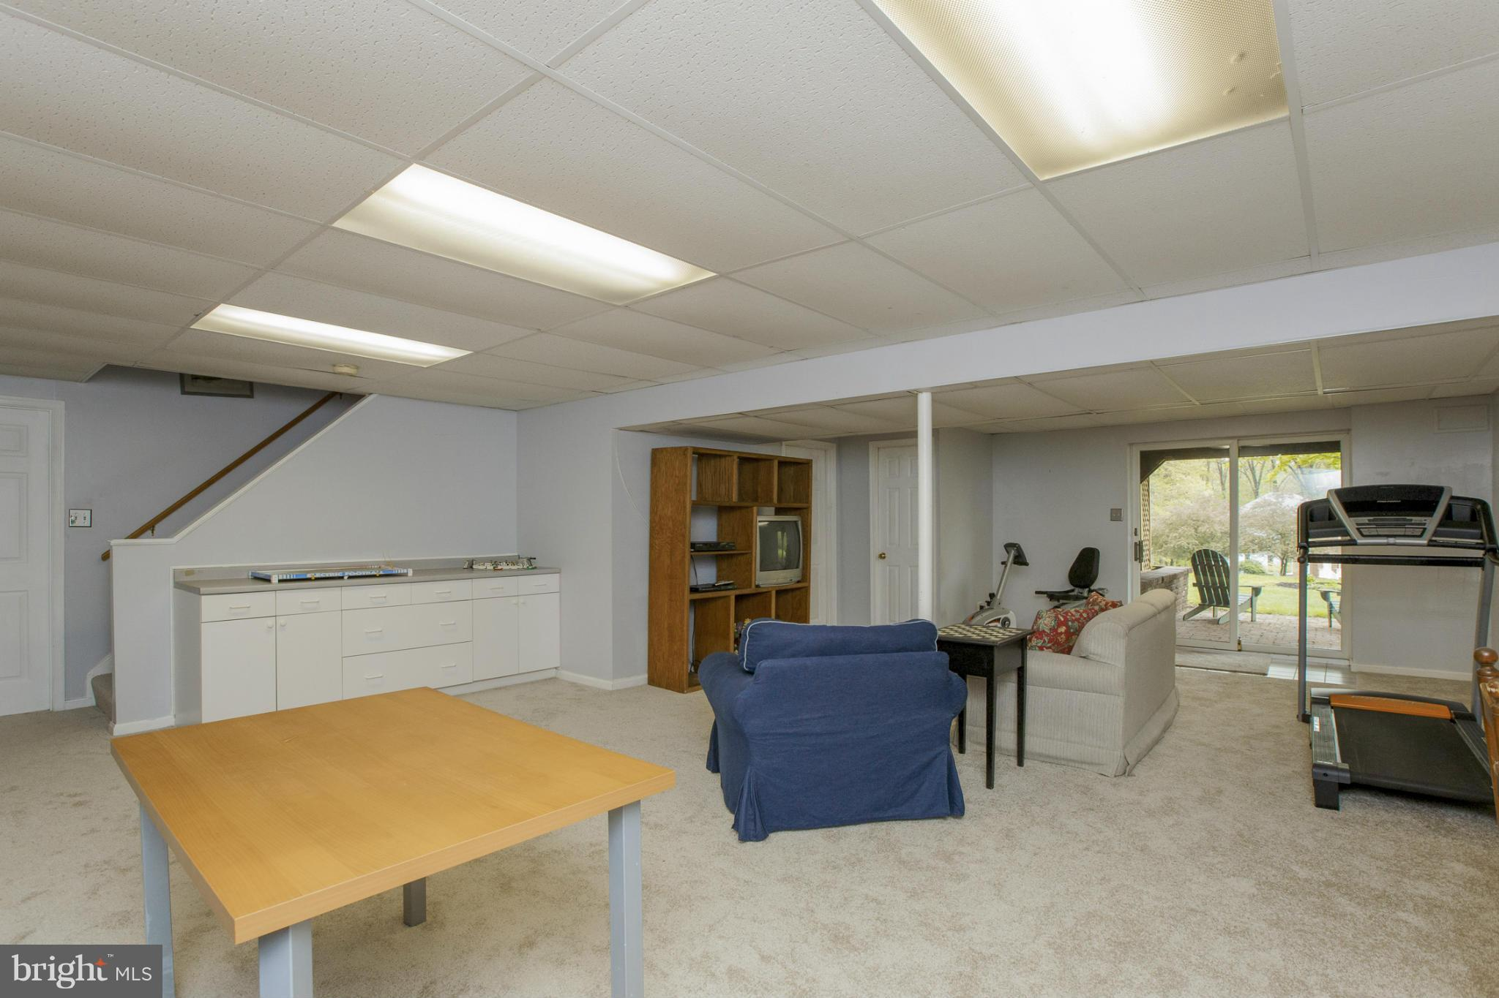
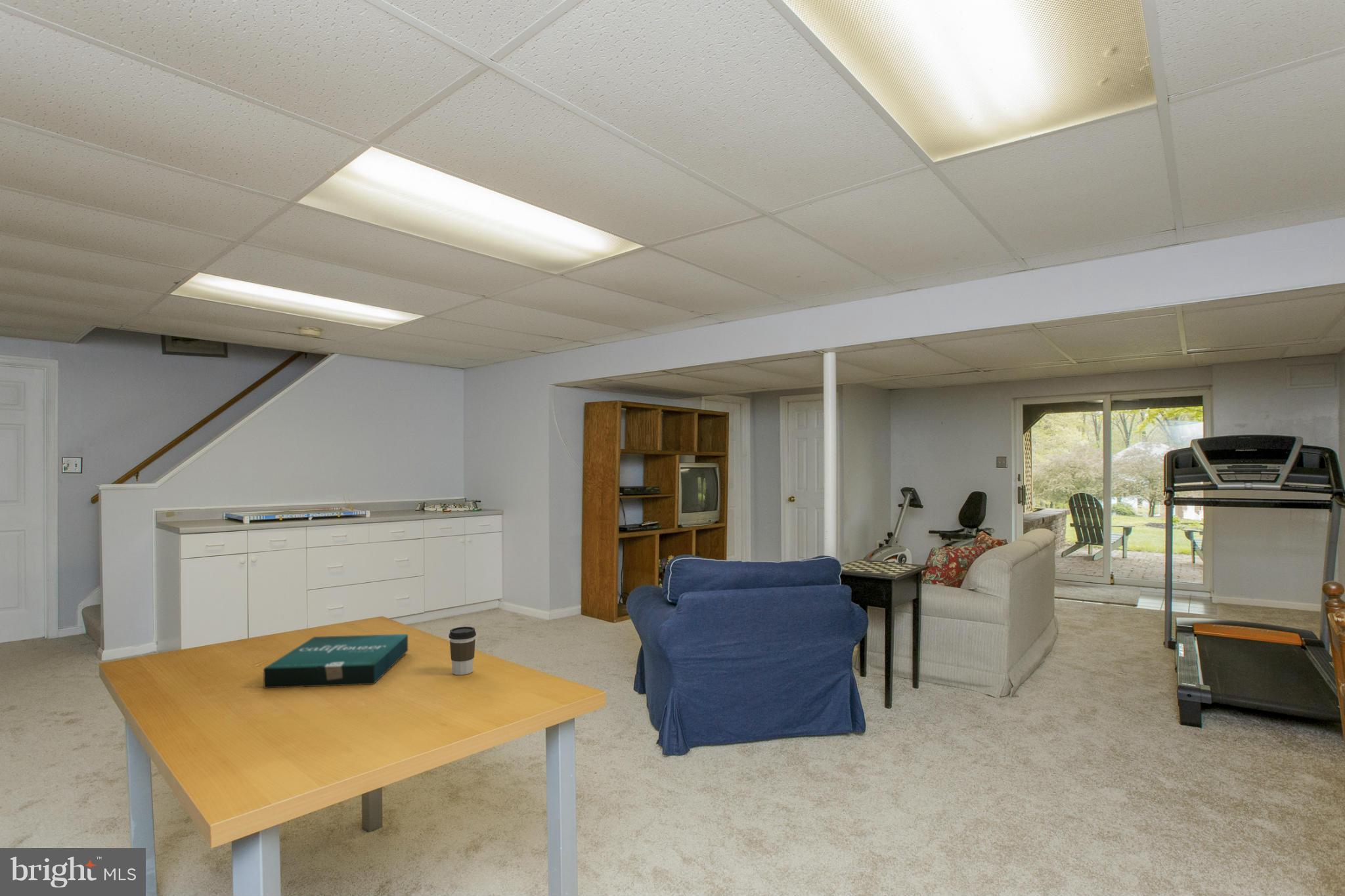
+ pizza box (342, 658)
+ coffee cup (462, 651)
